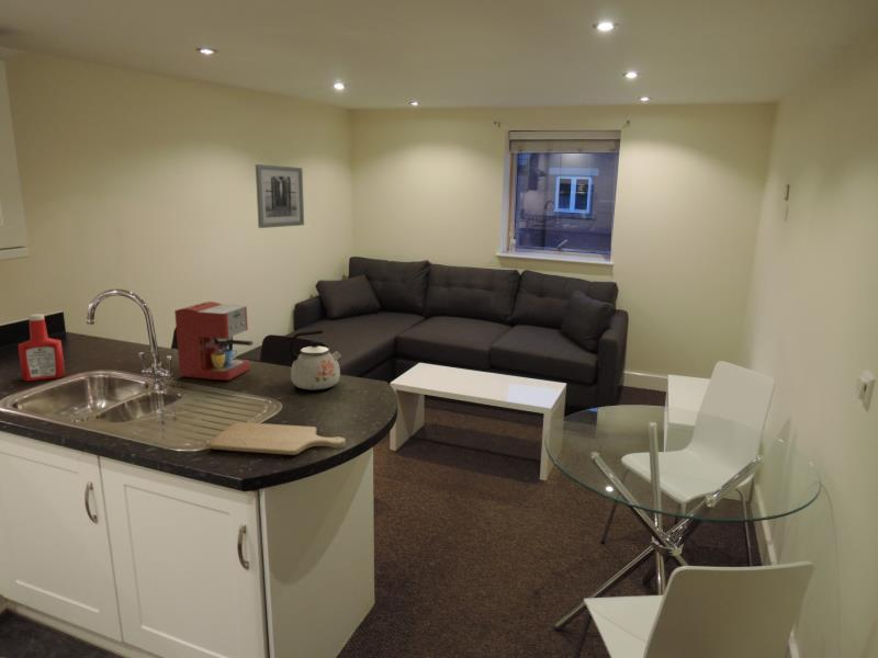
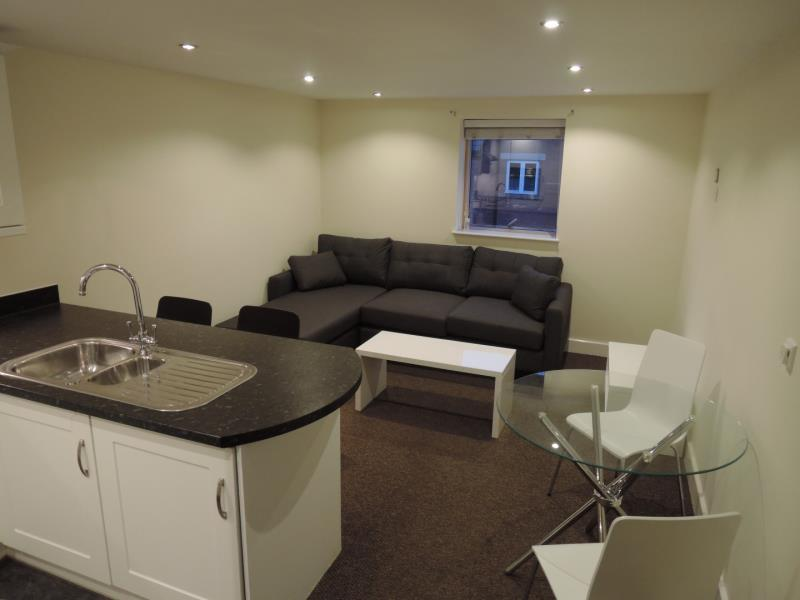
- kettle (315, 358)
- wall art (281, 196)
- chopping board (282, 439)
- coffee maker (213, 339)
- soap bottle (40, 345)
